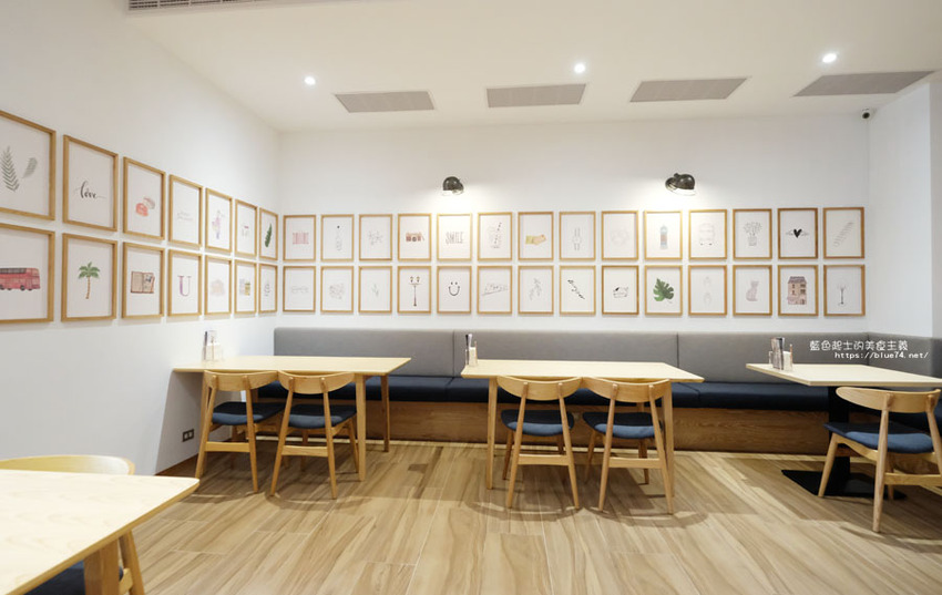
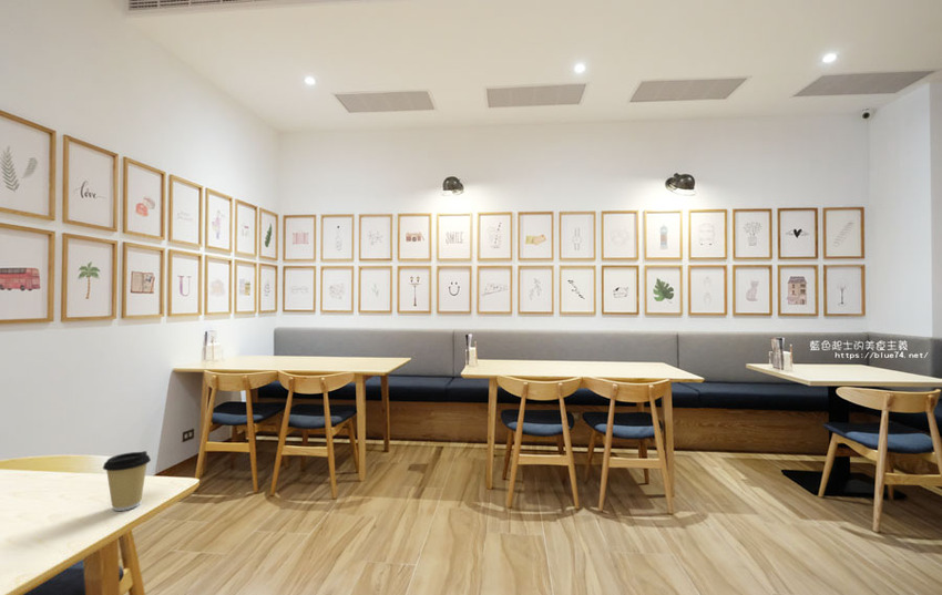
+ coffee cup (126, 480)
